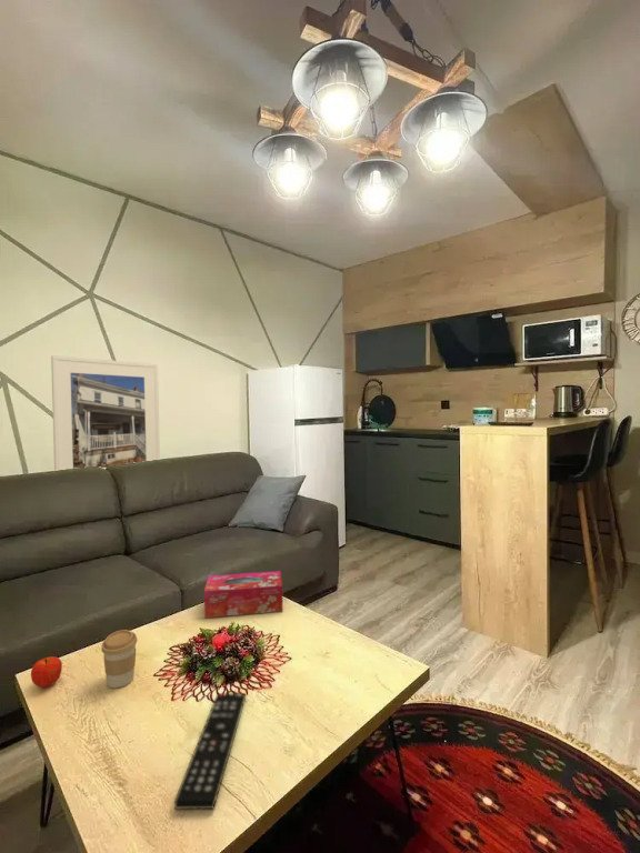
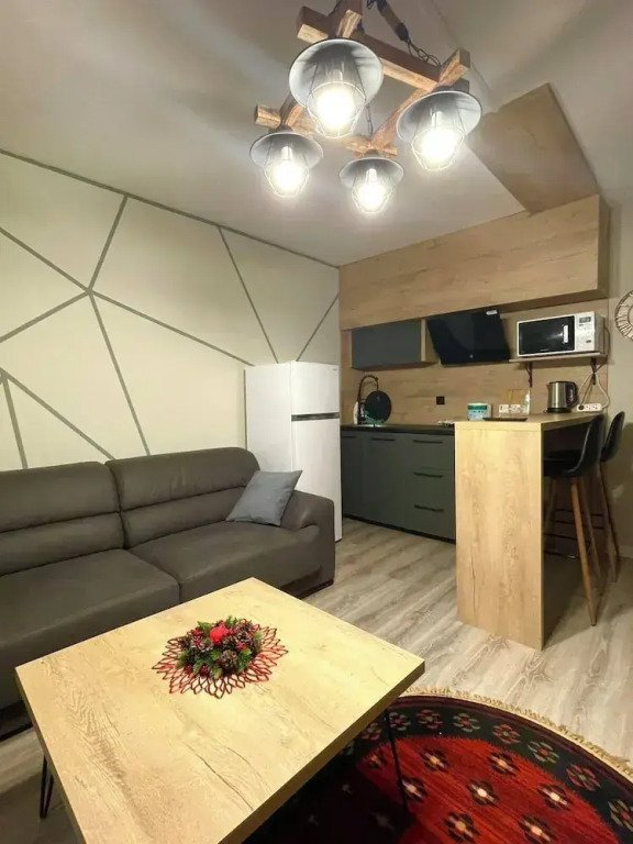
- coffee cup (119, 658)
- fruit (47, 671)
- tissue box (244, 592)
- remote control (216, 740)
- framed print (110, 421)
